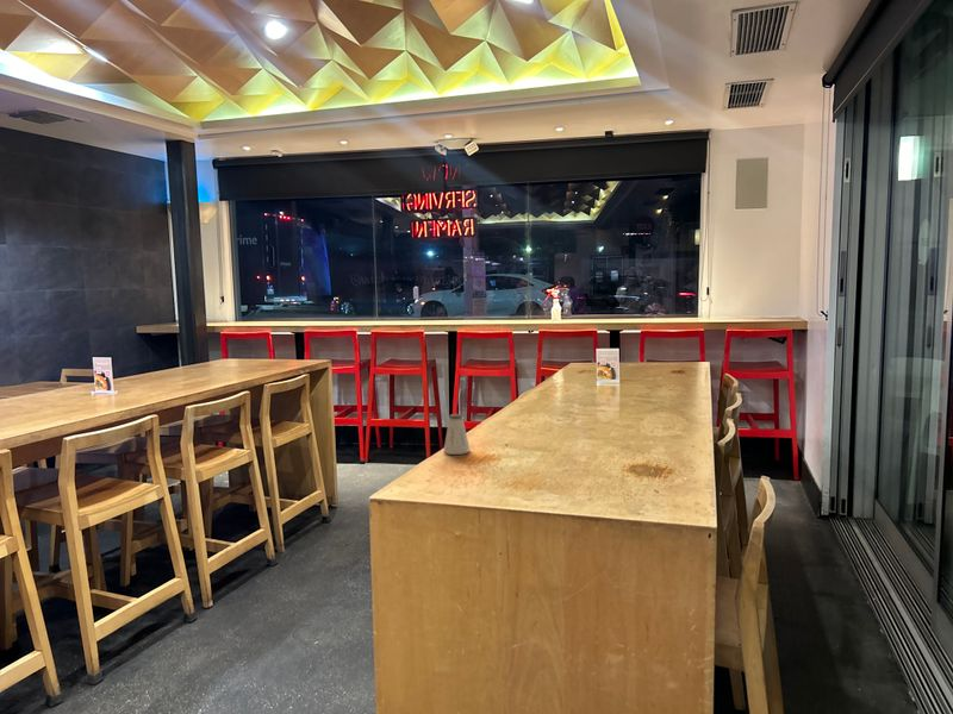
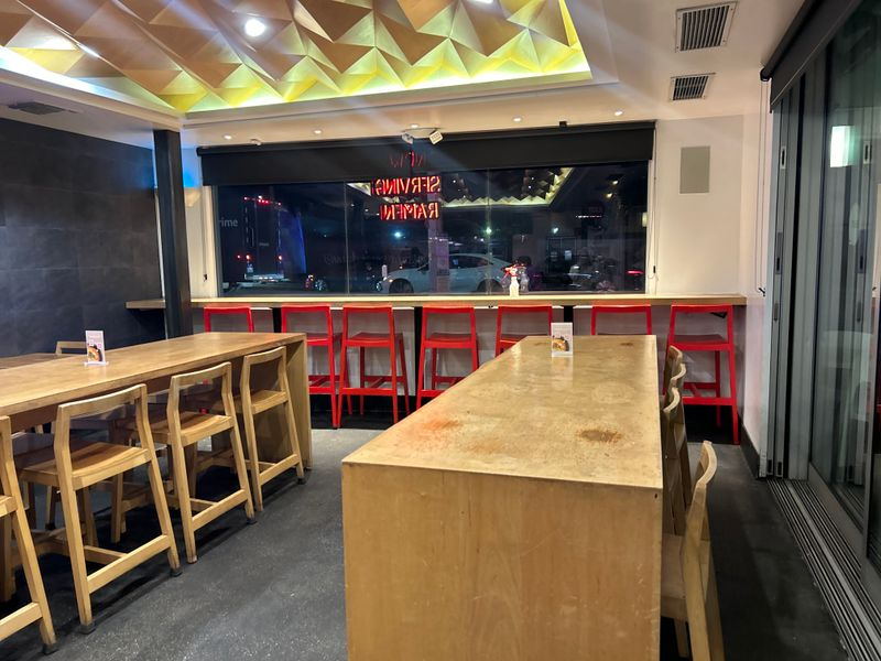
- saltshaker (456, 432)
